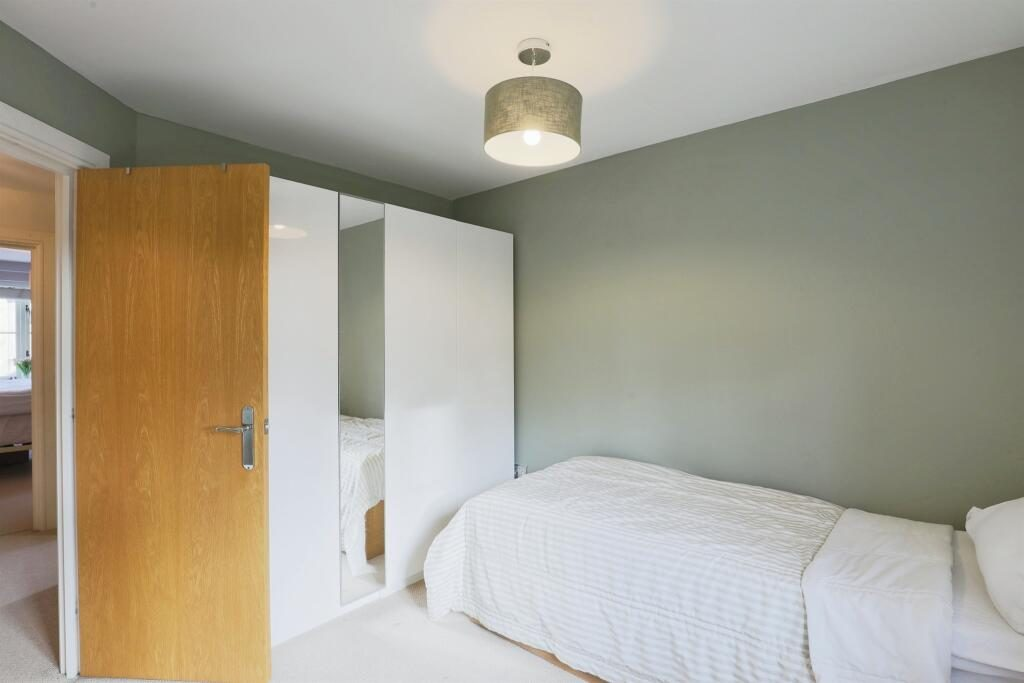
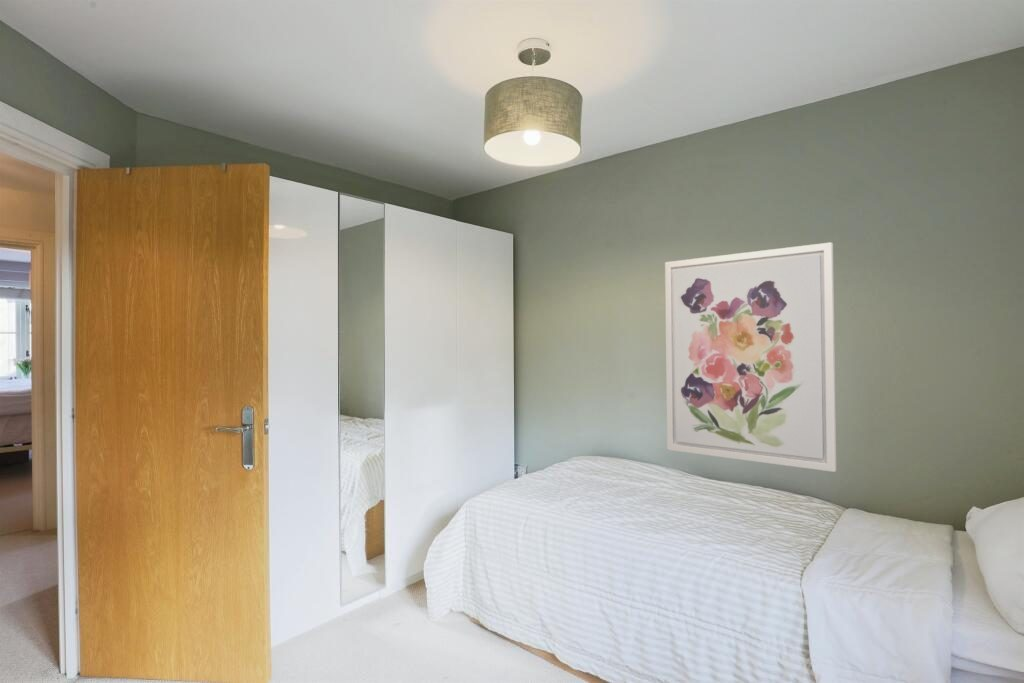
+ wall art (742, 356)
